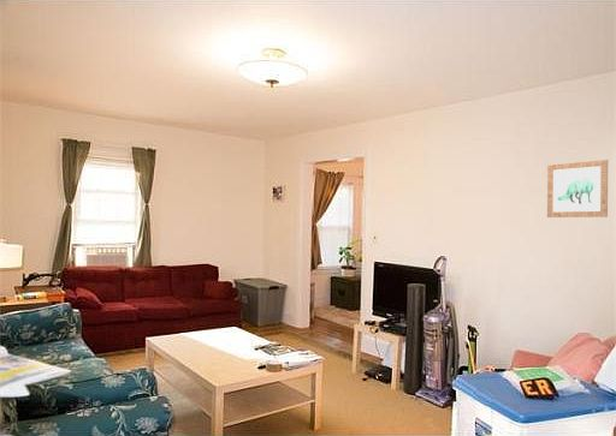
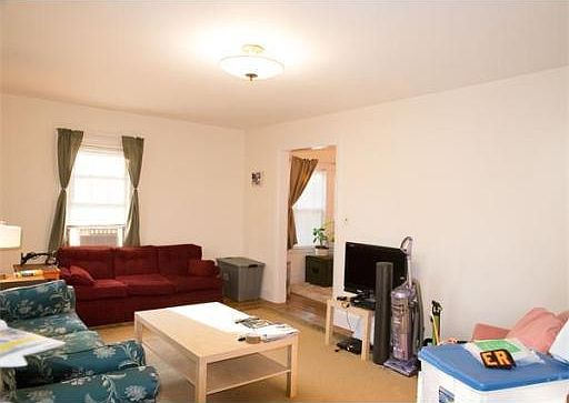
- wall art (575, 190)
